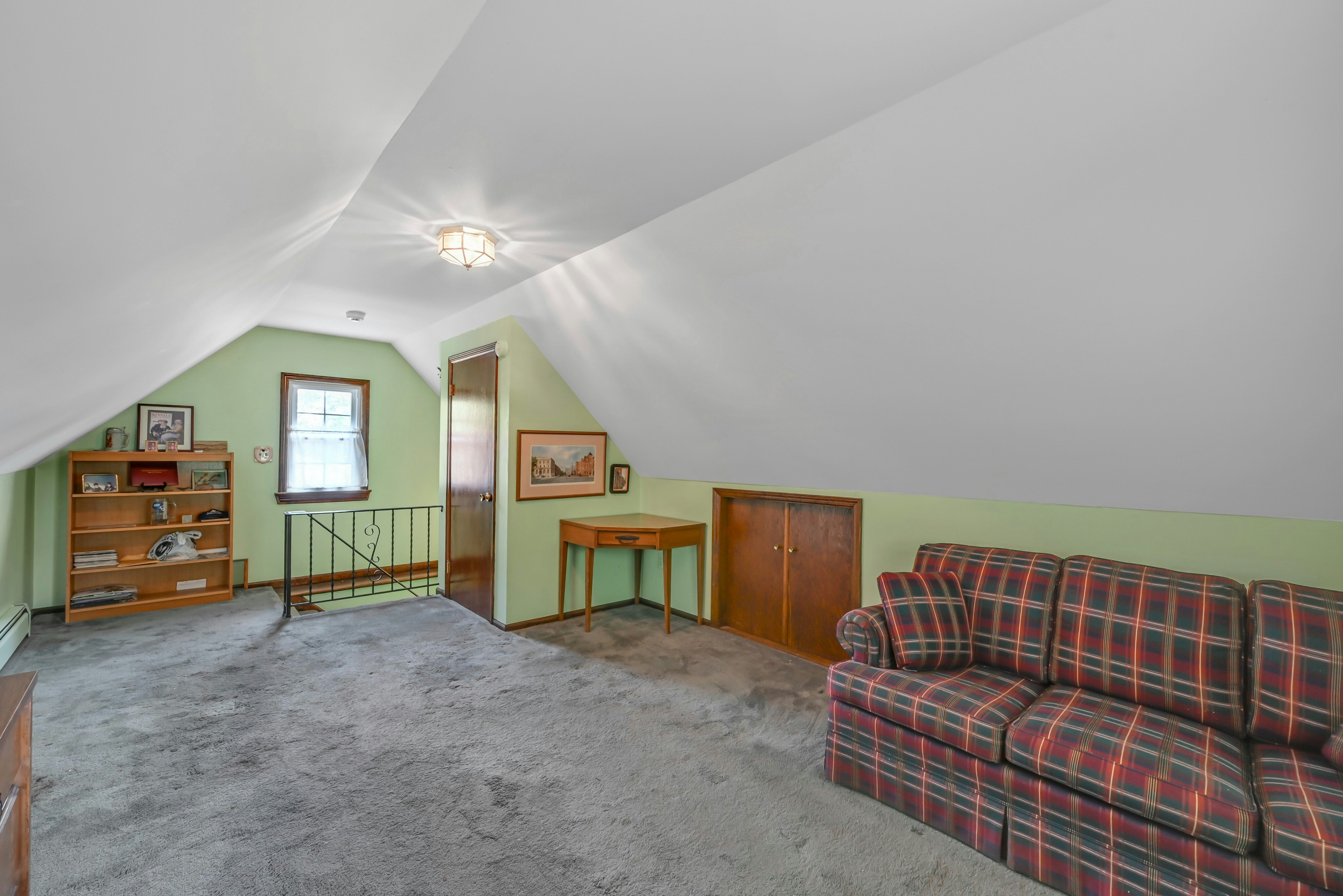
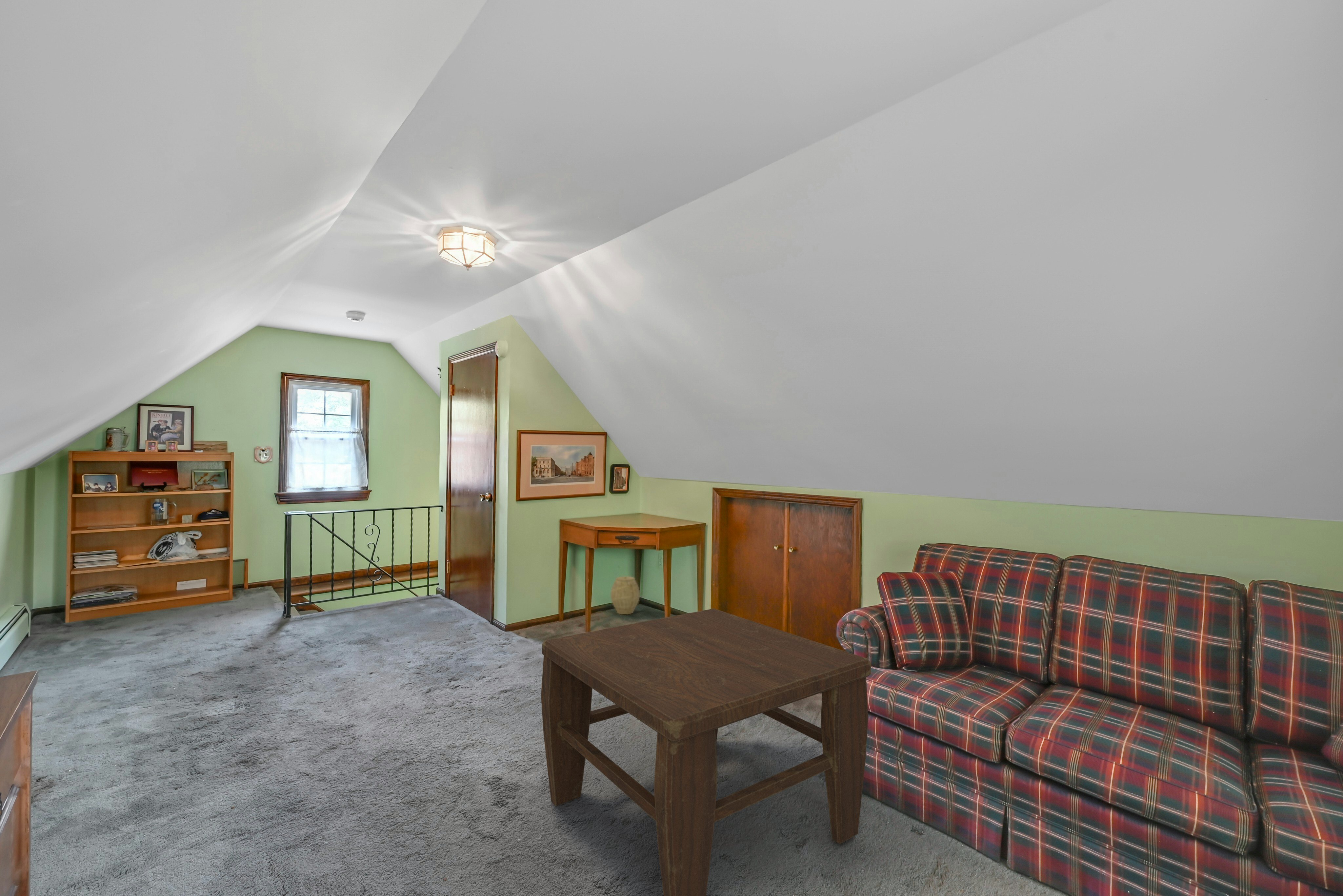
+ coffee table (699, 733)
+ woven basket (625, 594)
